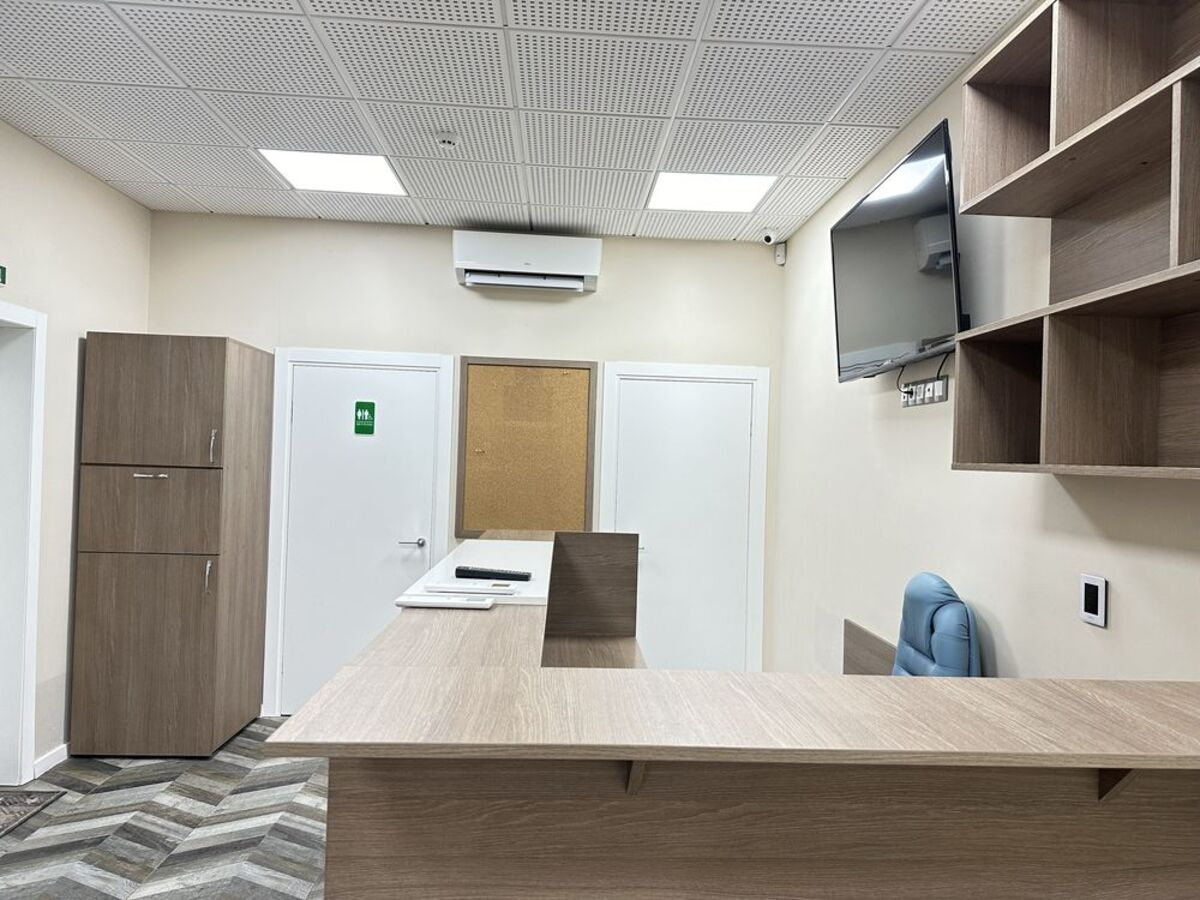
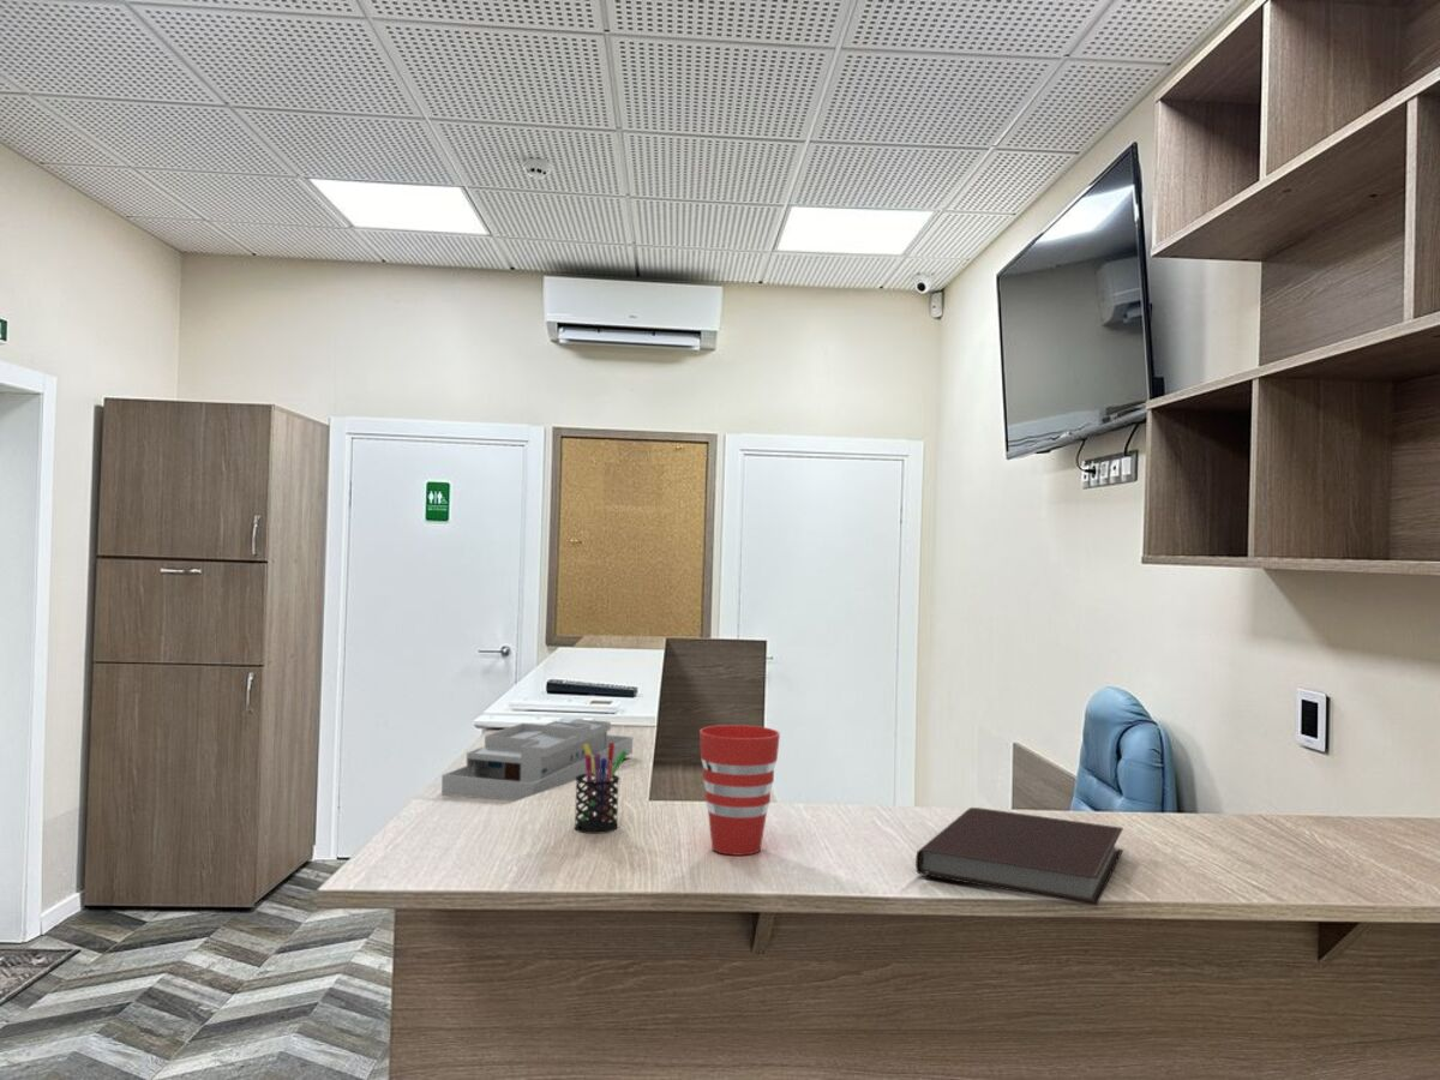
+ notebook (1024, 850)
+ desk organizer (547, 749)
+ pen holder (602, 784)
+ cup (737, 790)
